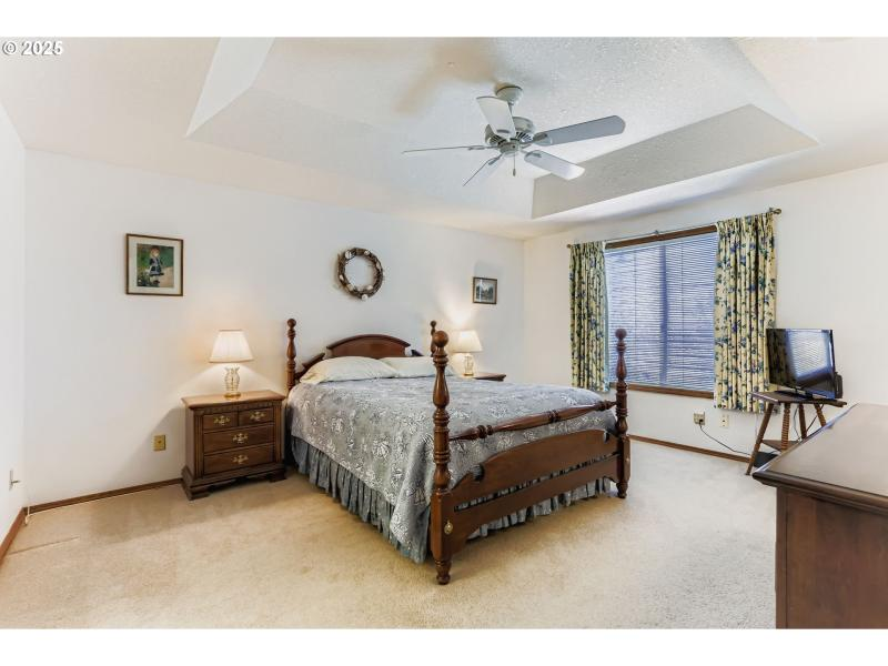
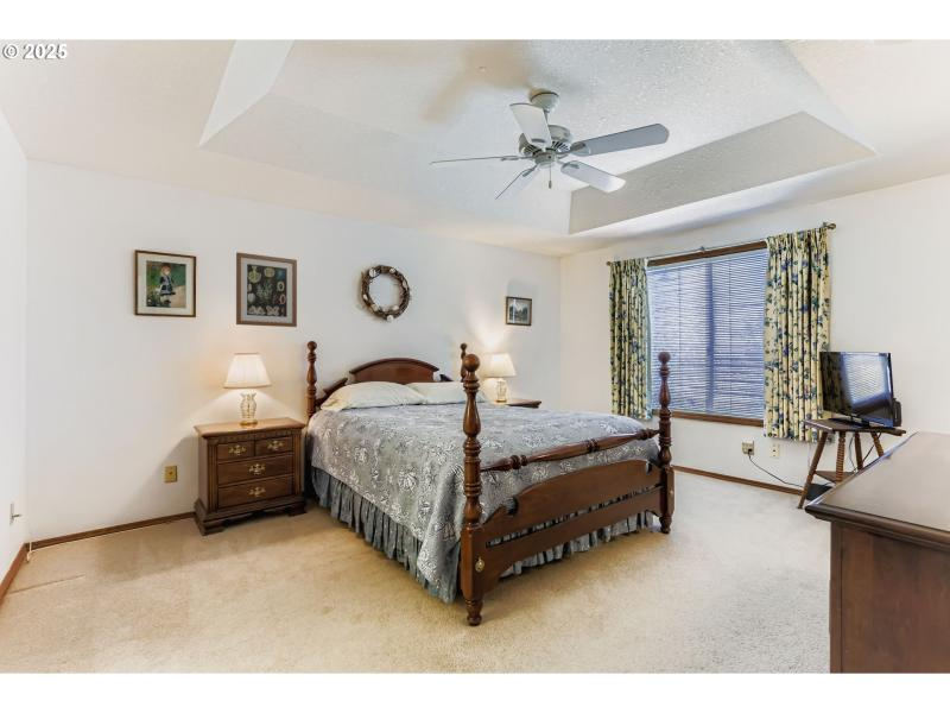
+ wall art (267, 290)
